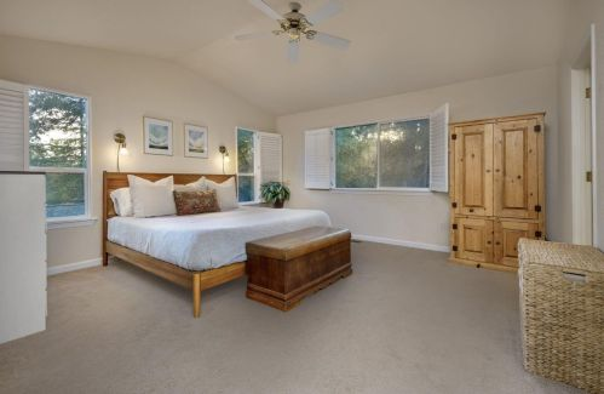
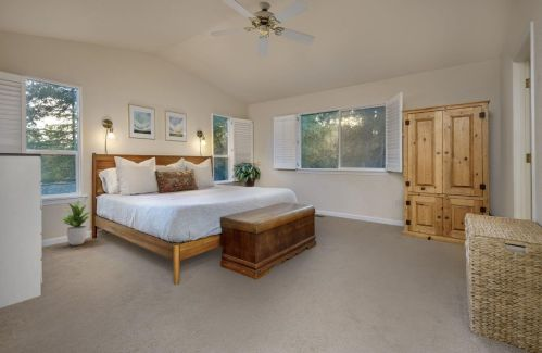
+ potted plant (76, 222)
